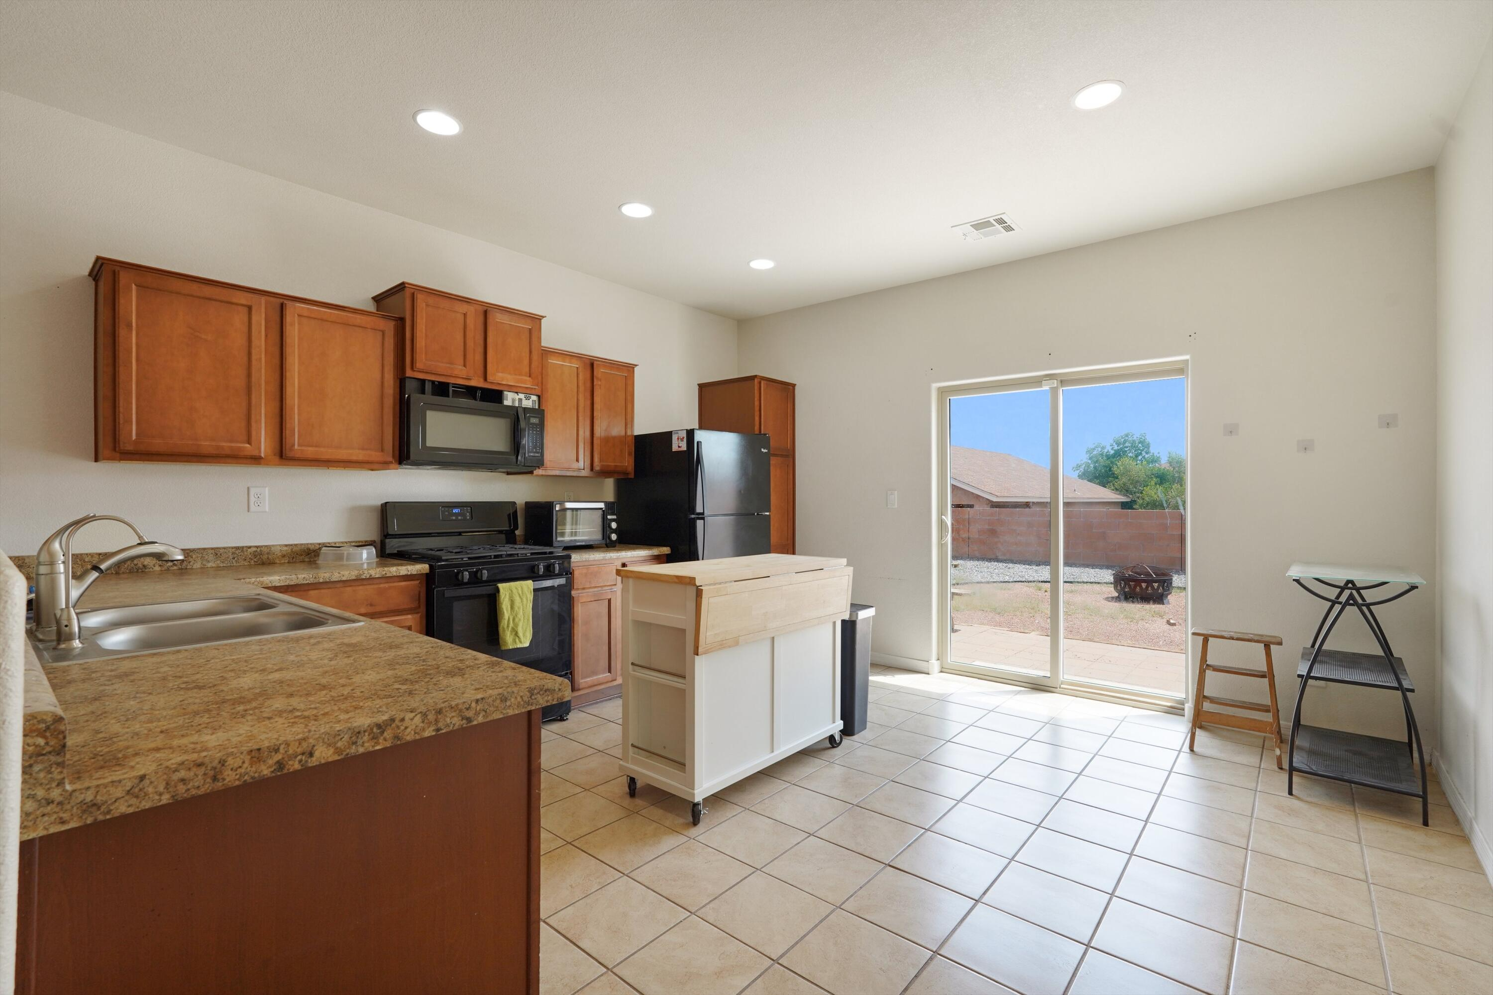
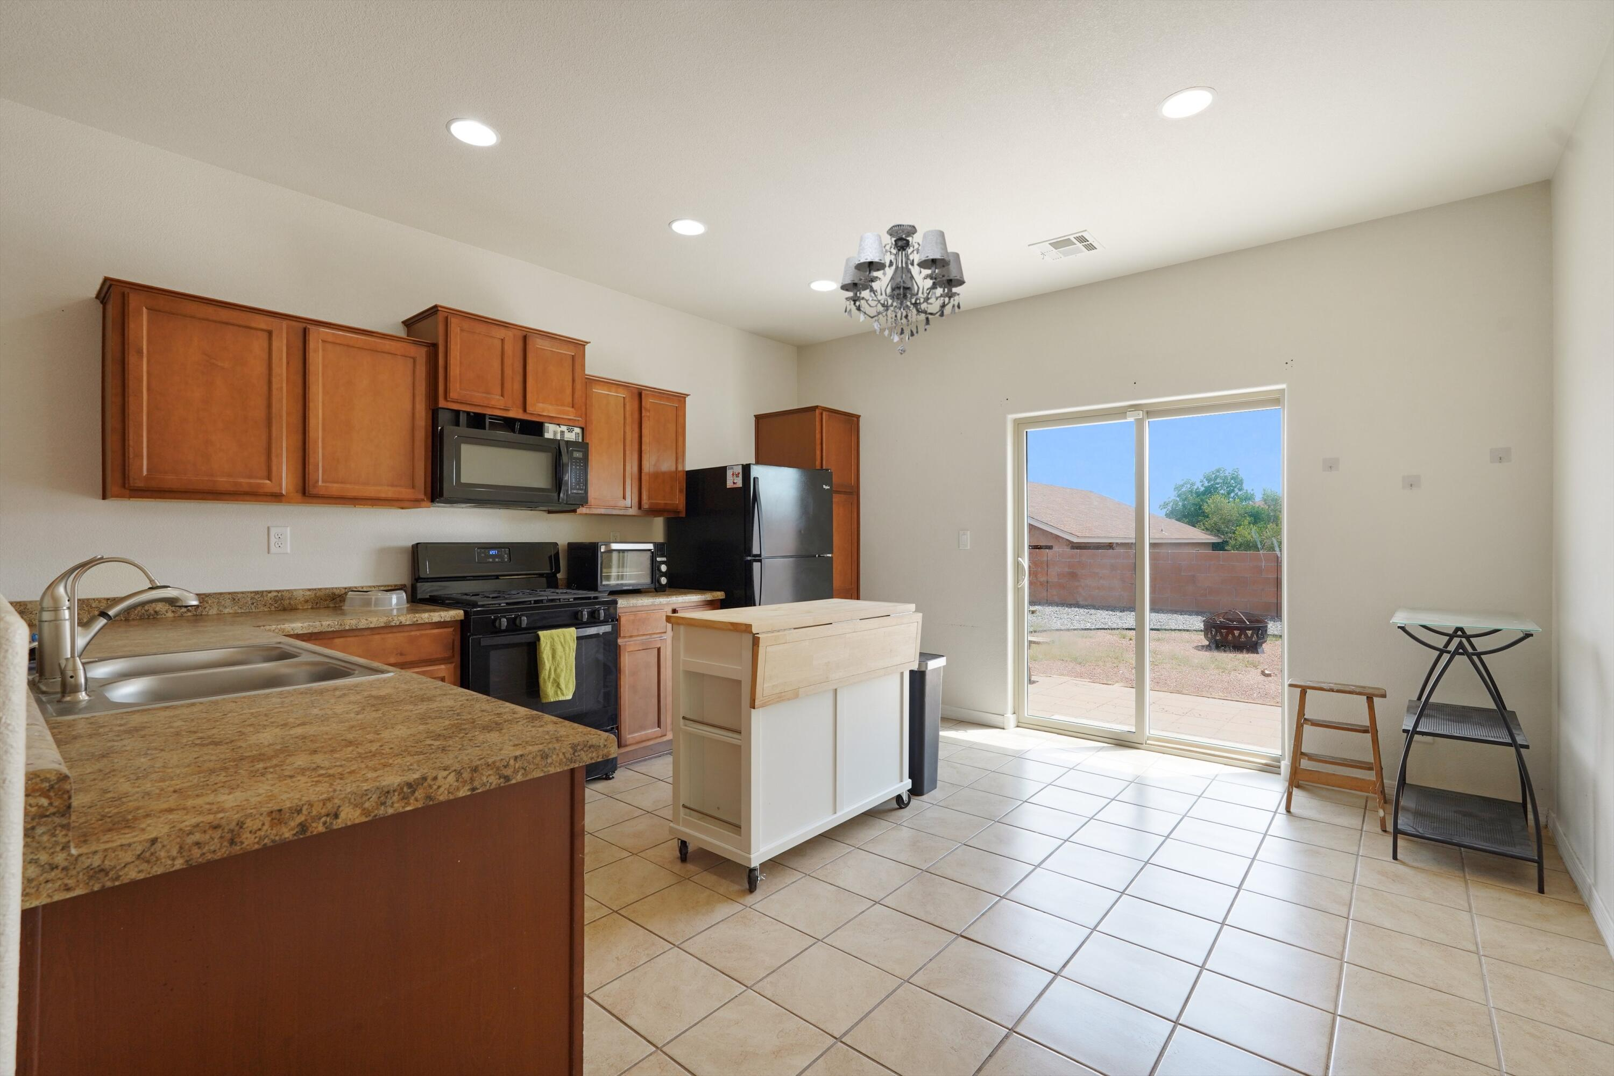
+ chandelier (902, 293)
